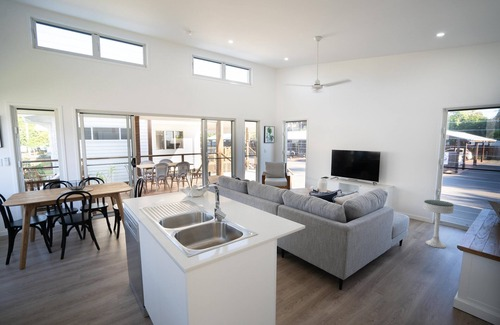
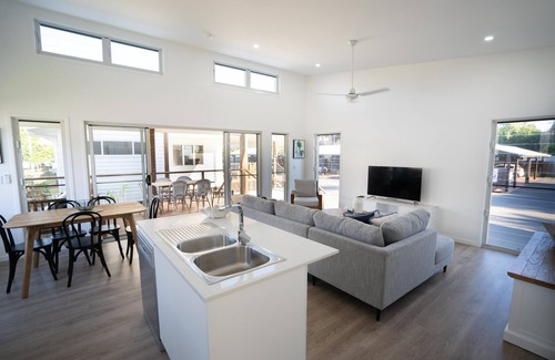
- stool (437, 223)
